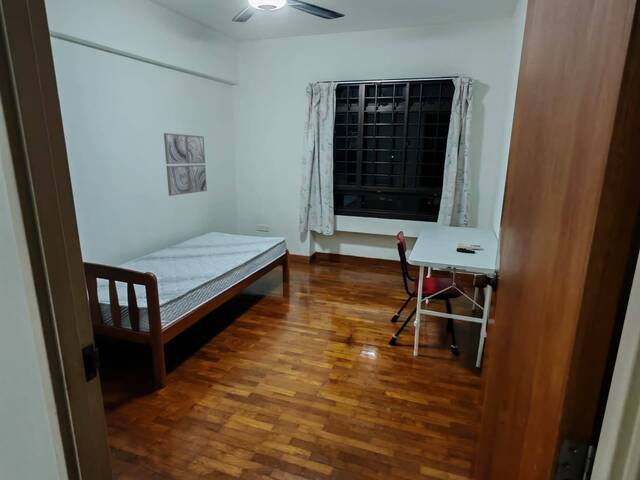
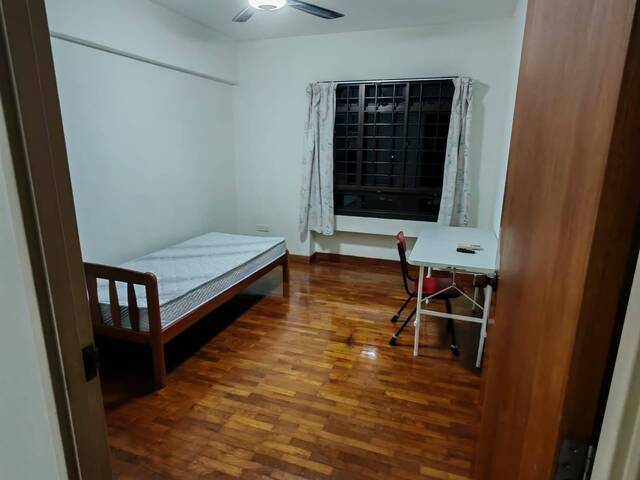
- wall art (187, 163)
